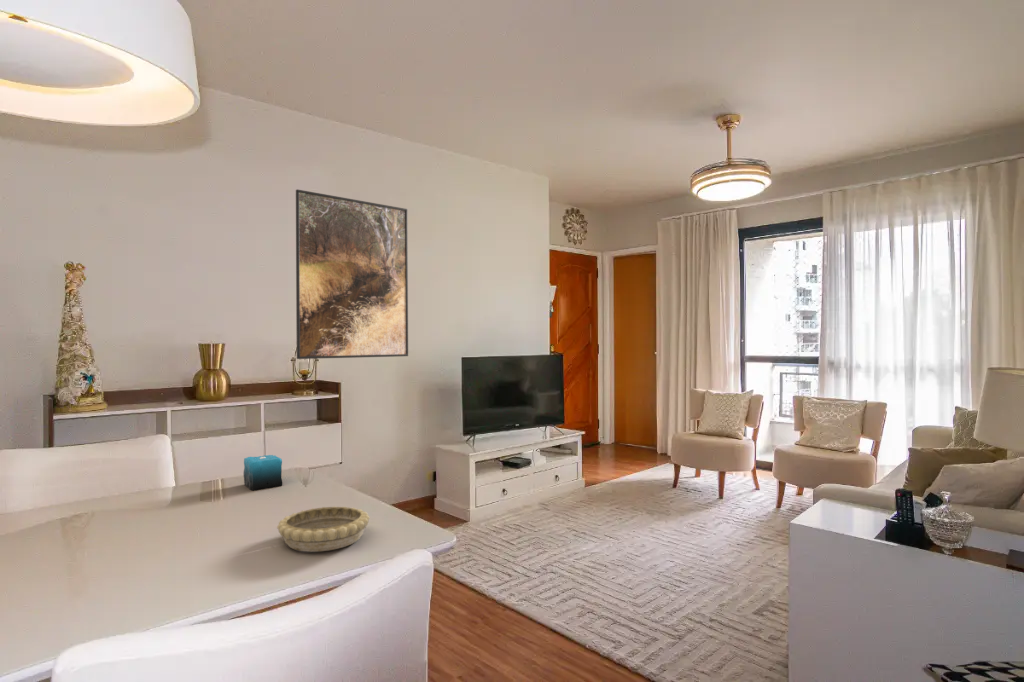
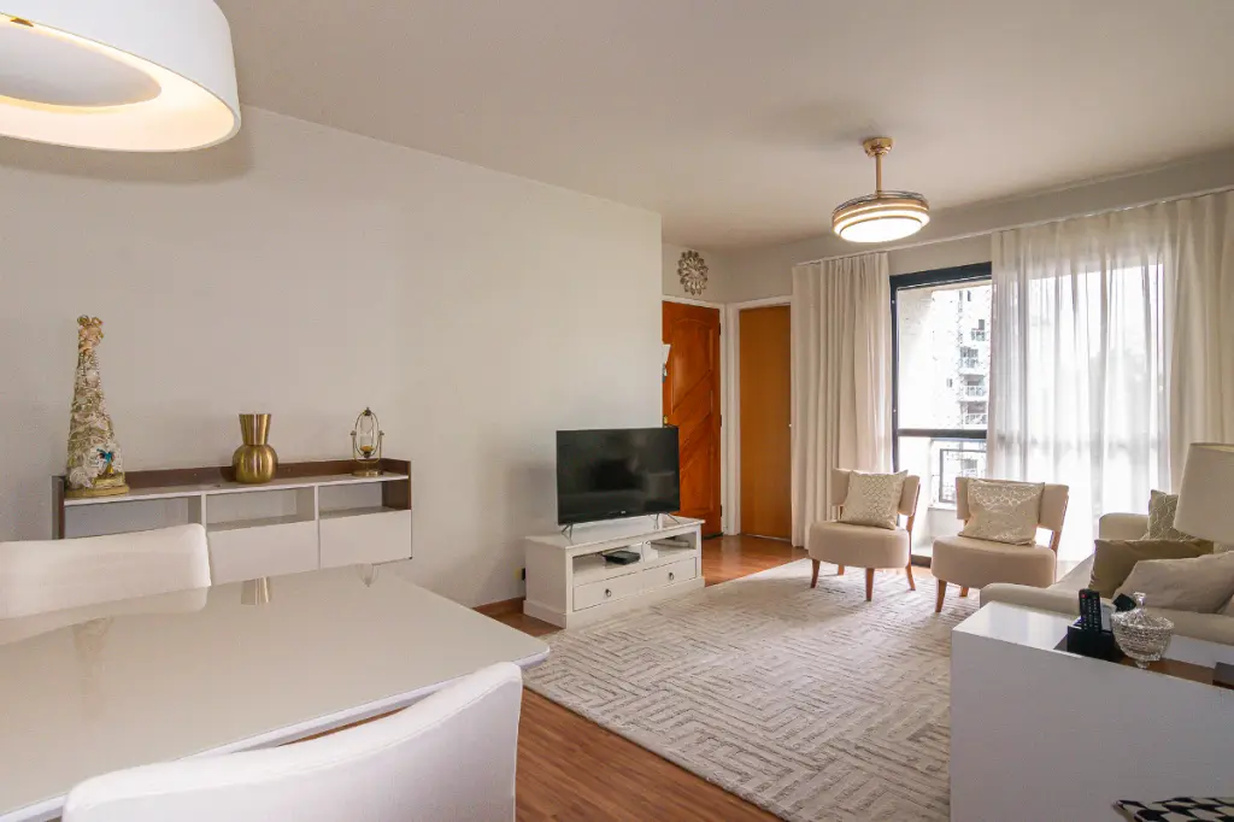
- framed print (355, 278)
- decorative bowl (324, 528)
- candle (262, 466)
